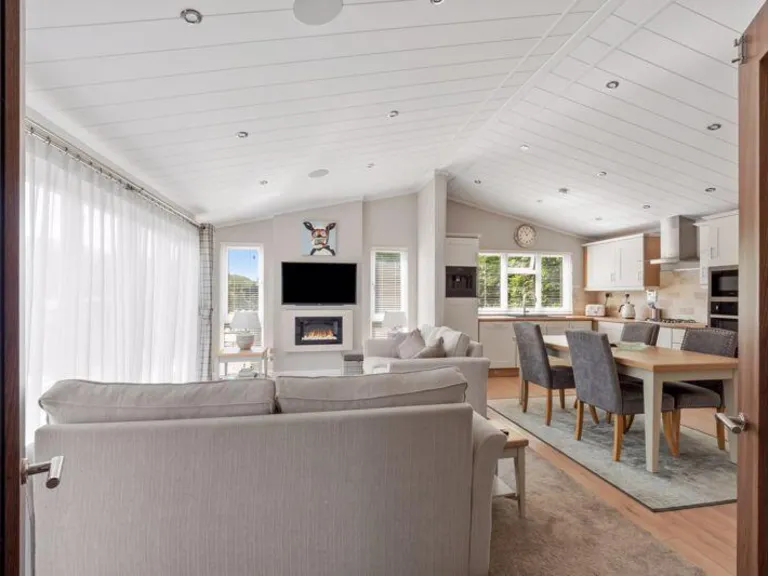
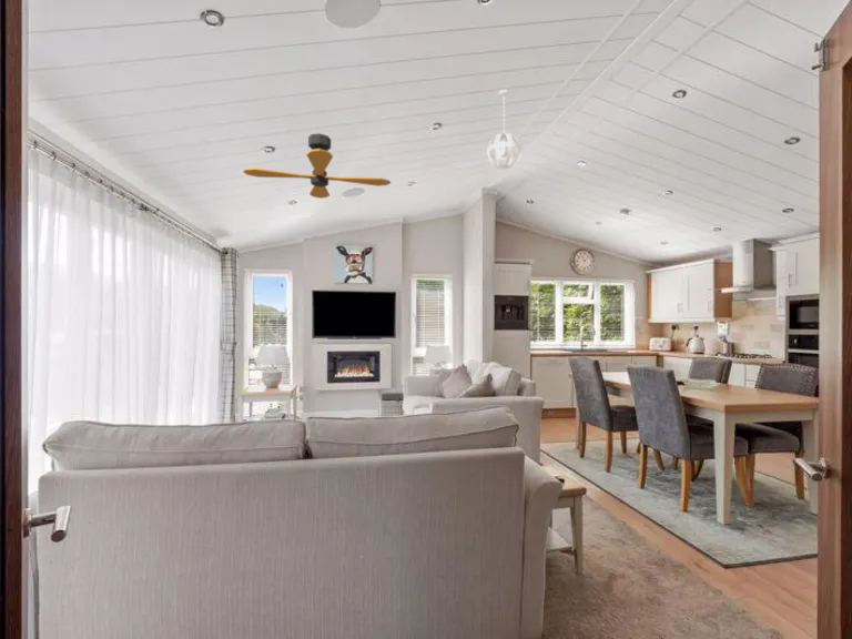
+ ceiling fan (320, 161)
+ pendant light (504, 130)
